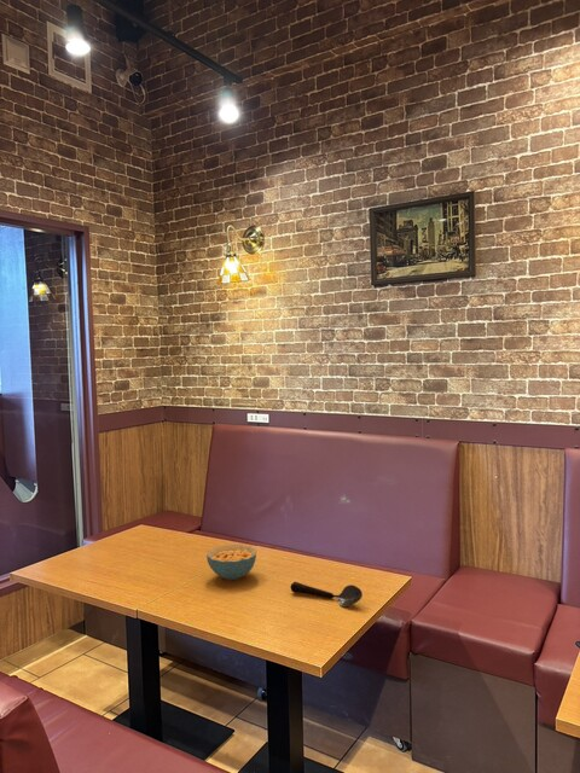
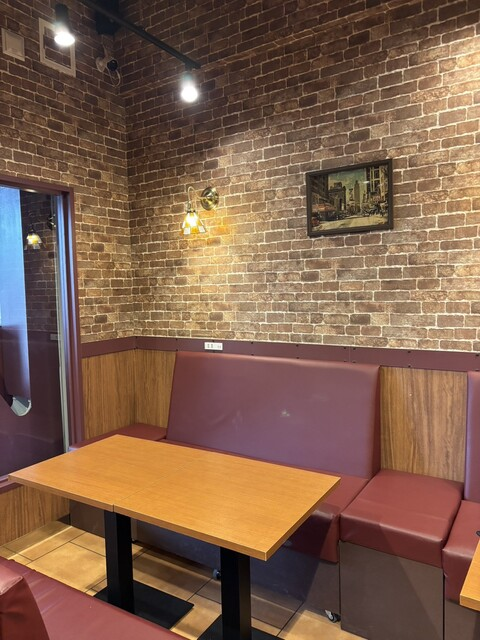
- spoon (325, 591)
- cereal bowl (232, 564)
